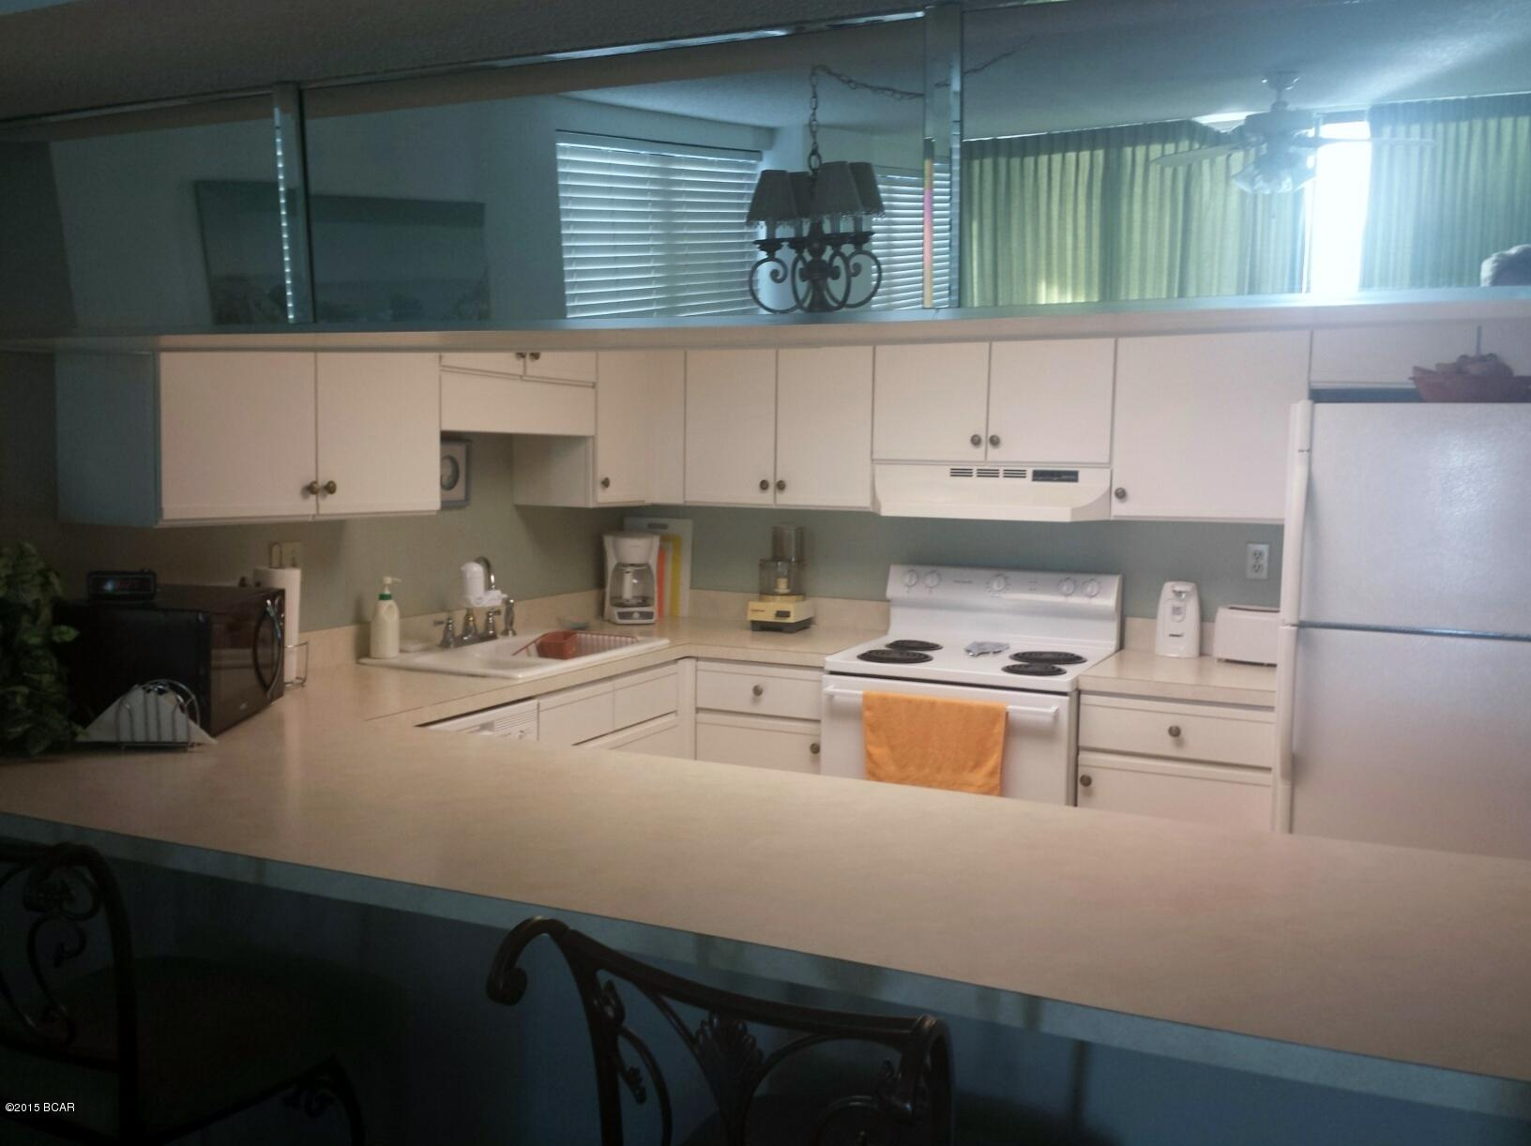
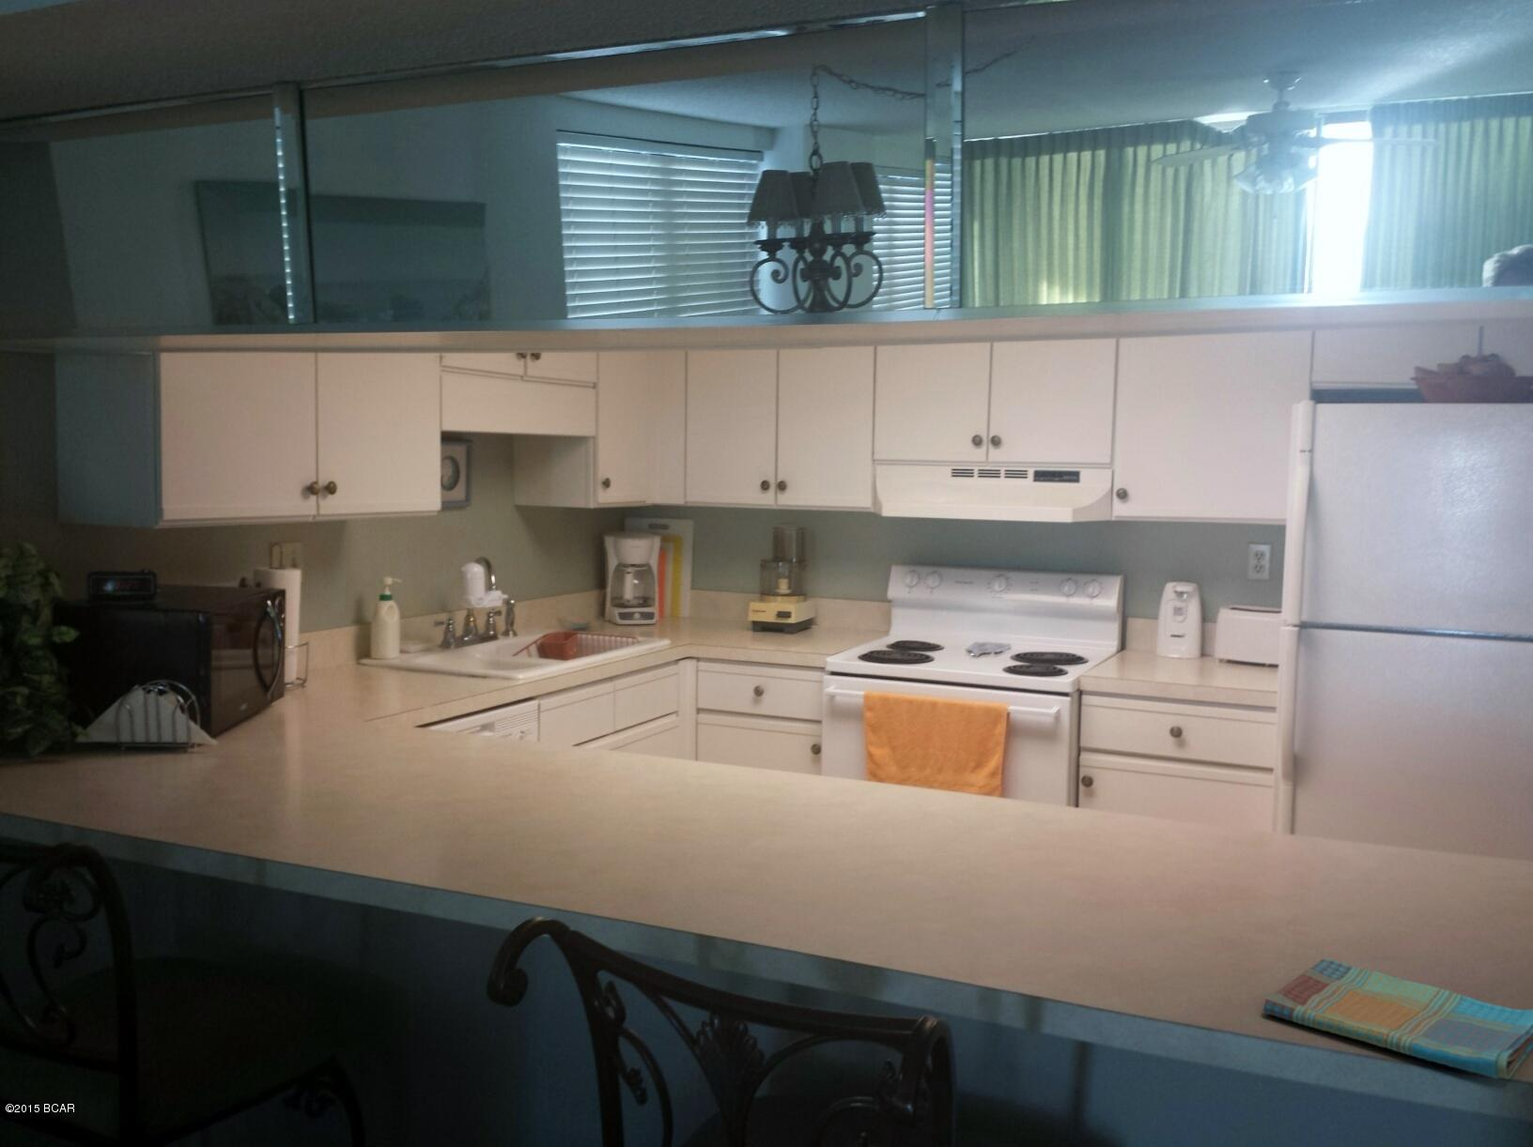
+ dish towel (1404, 1013)
